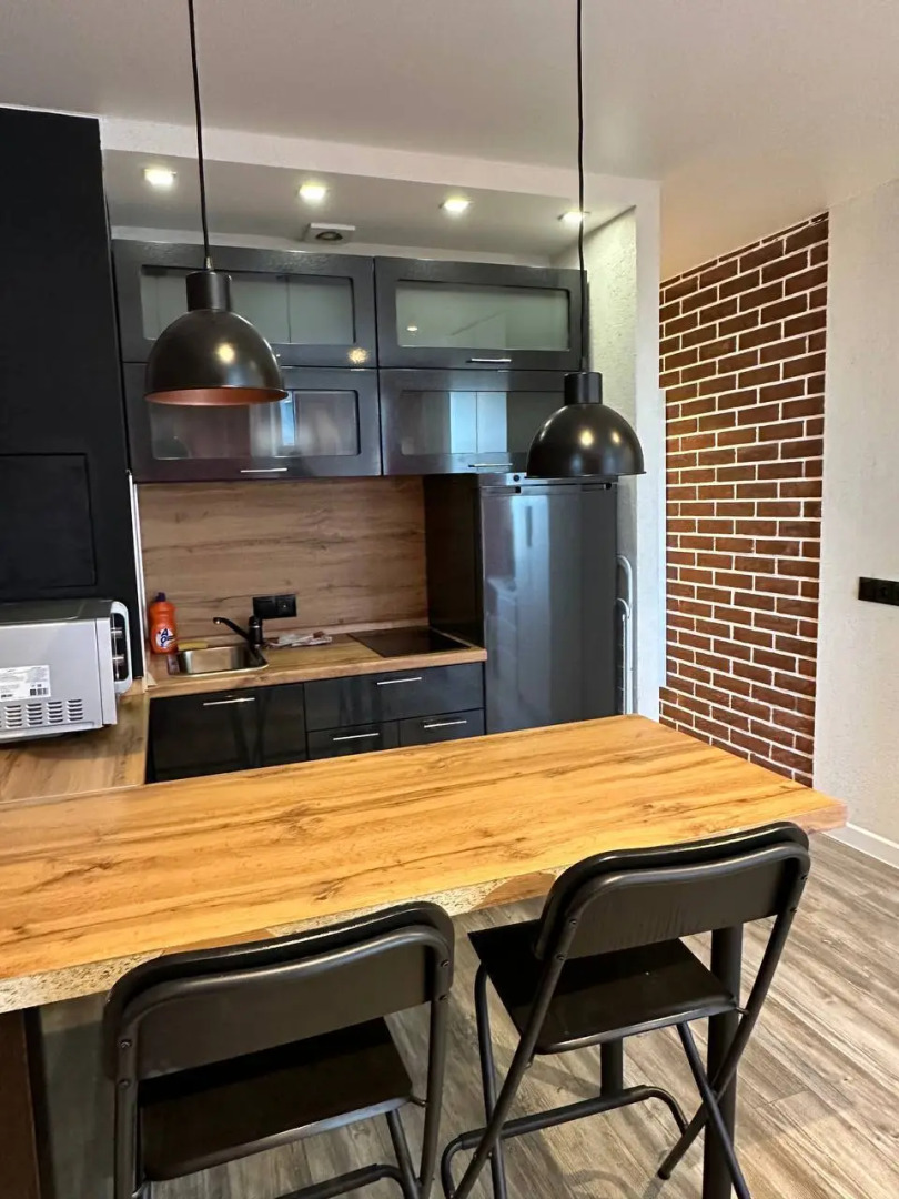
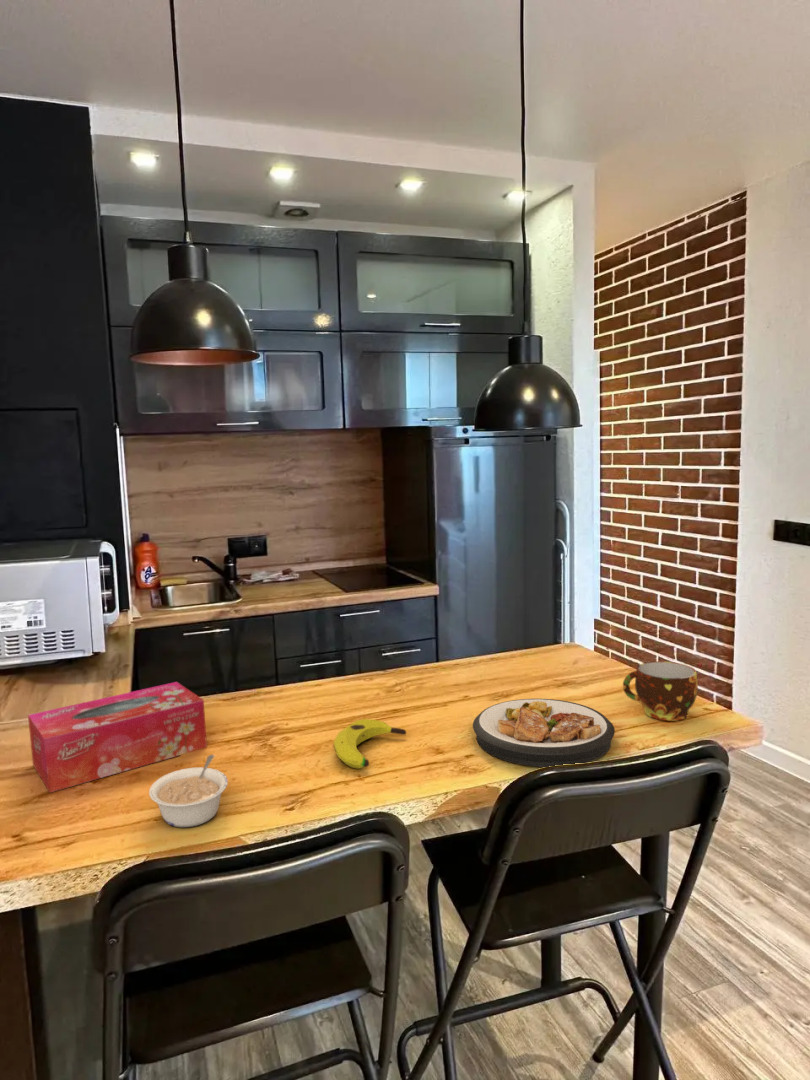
+ plate (542, 724)
+ banana (370, 737)
+ cup (662, 692)
+ tissue box (119, 731)
+ legume (189, 795)
